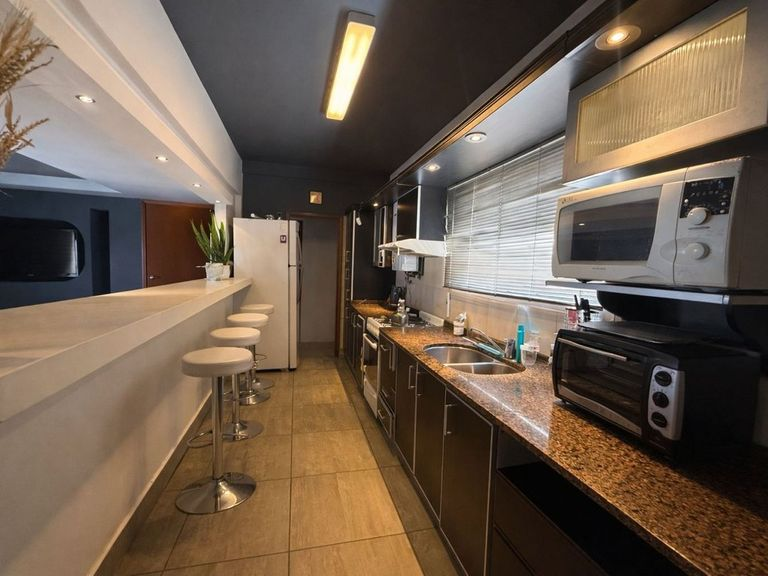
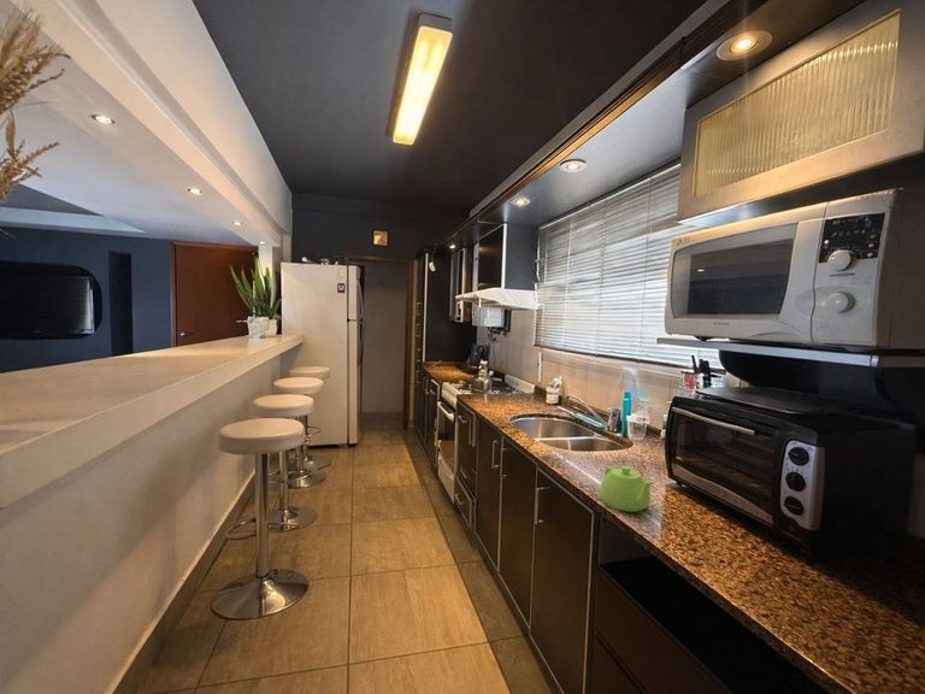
+ teapot (626, 486)
